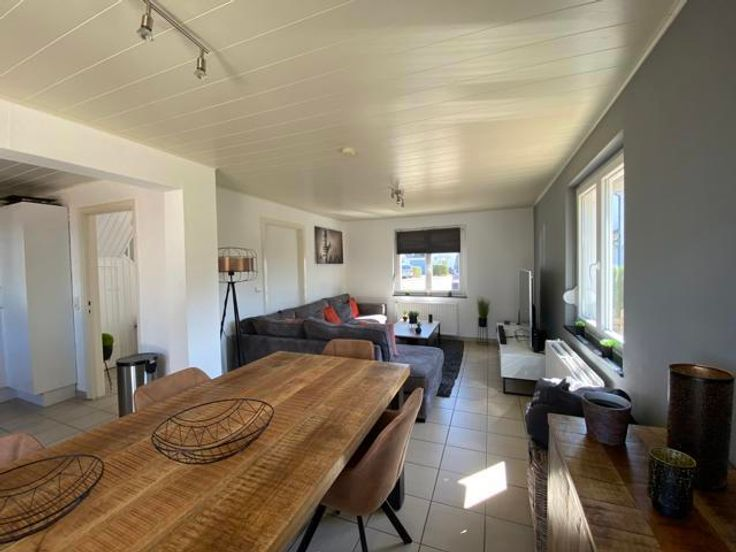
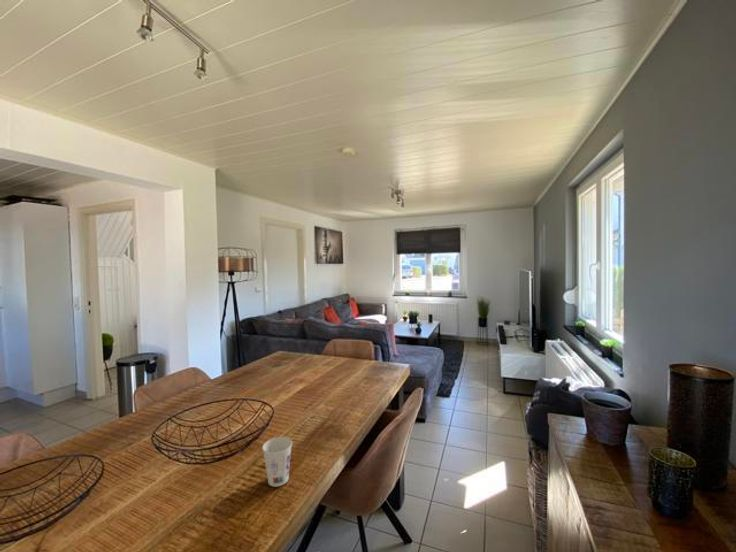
+ cup (277, 462)
